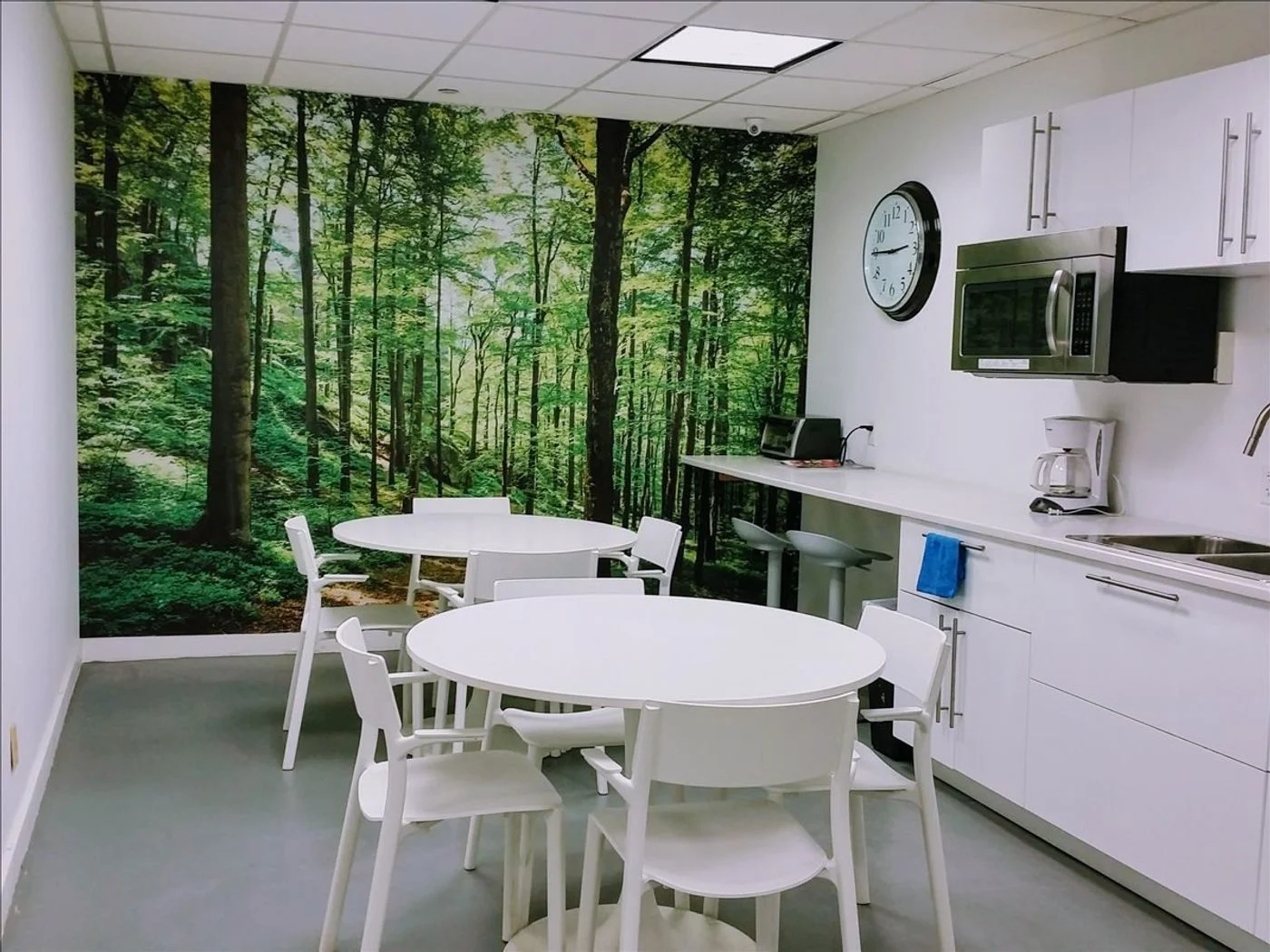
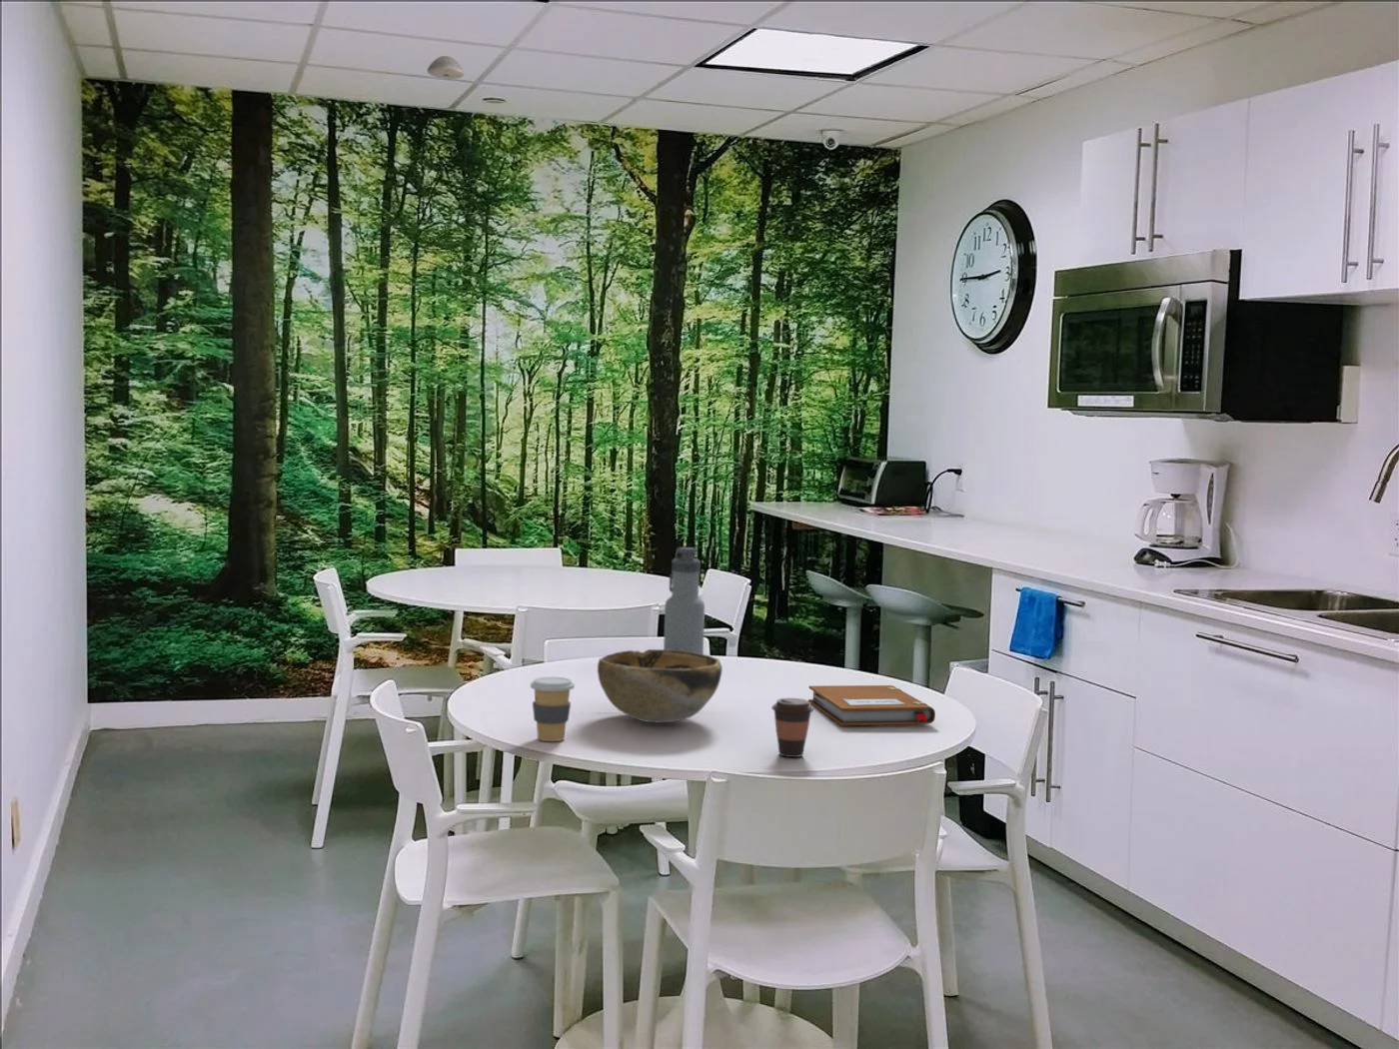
+ decorative bowl (660, 690)
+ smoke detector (446, 66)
+ water bottle (684, 604)
+ notebook (870, 704)
+ coffee cup (552, 710)
+ coffee cup (791, 727)
